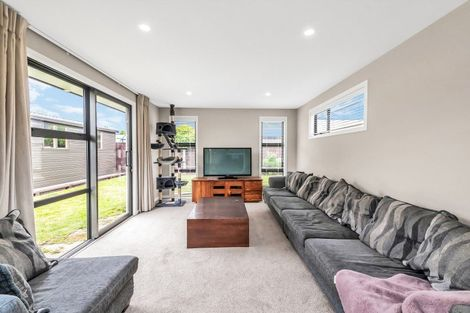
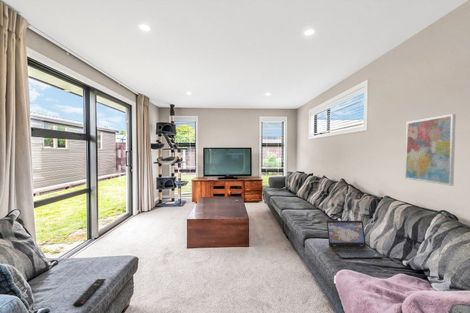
+ remote control (90, 291)
+ wall art (427, 150)
+ laptop (352, 238)
